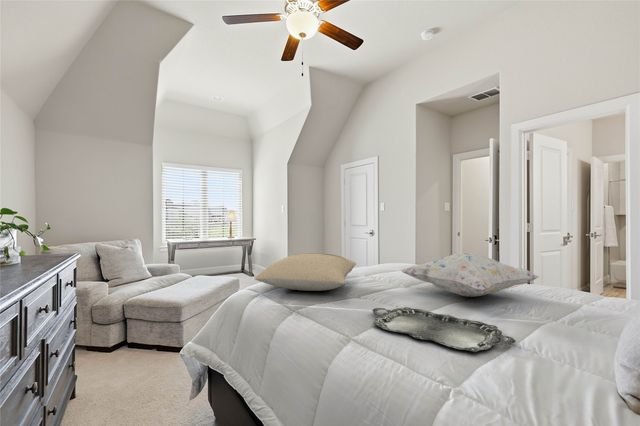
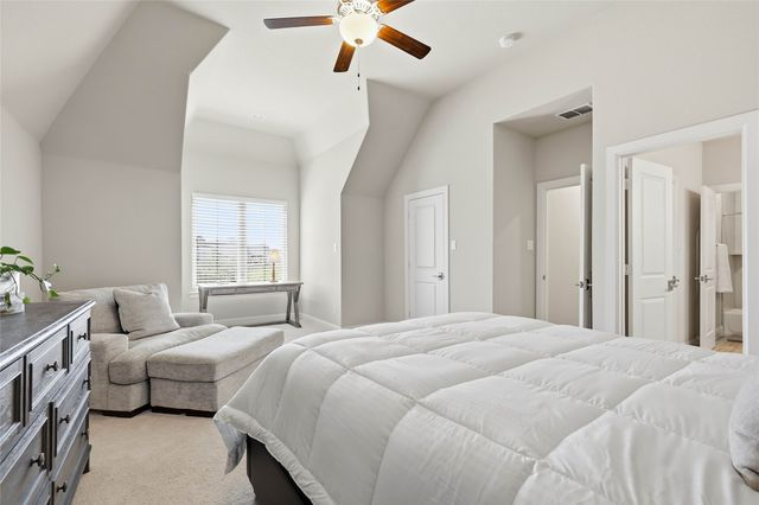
- serving tray (434, 325)
- decorative pillow (468, 274)
- pillow (310, 270)
